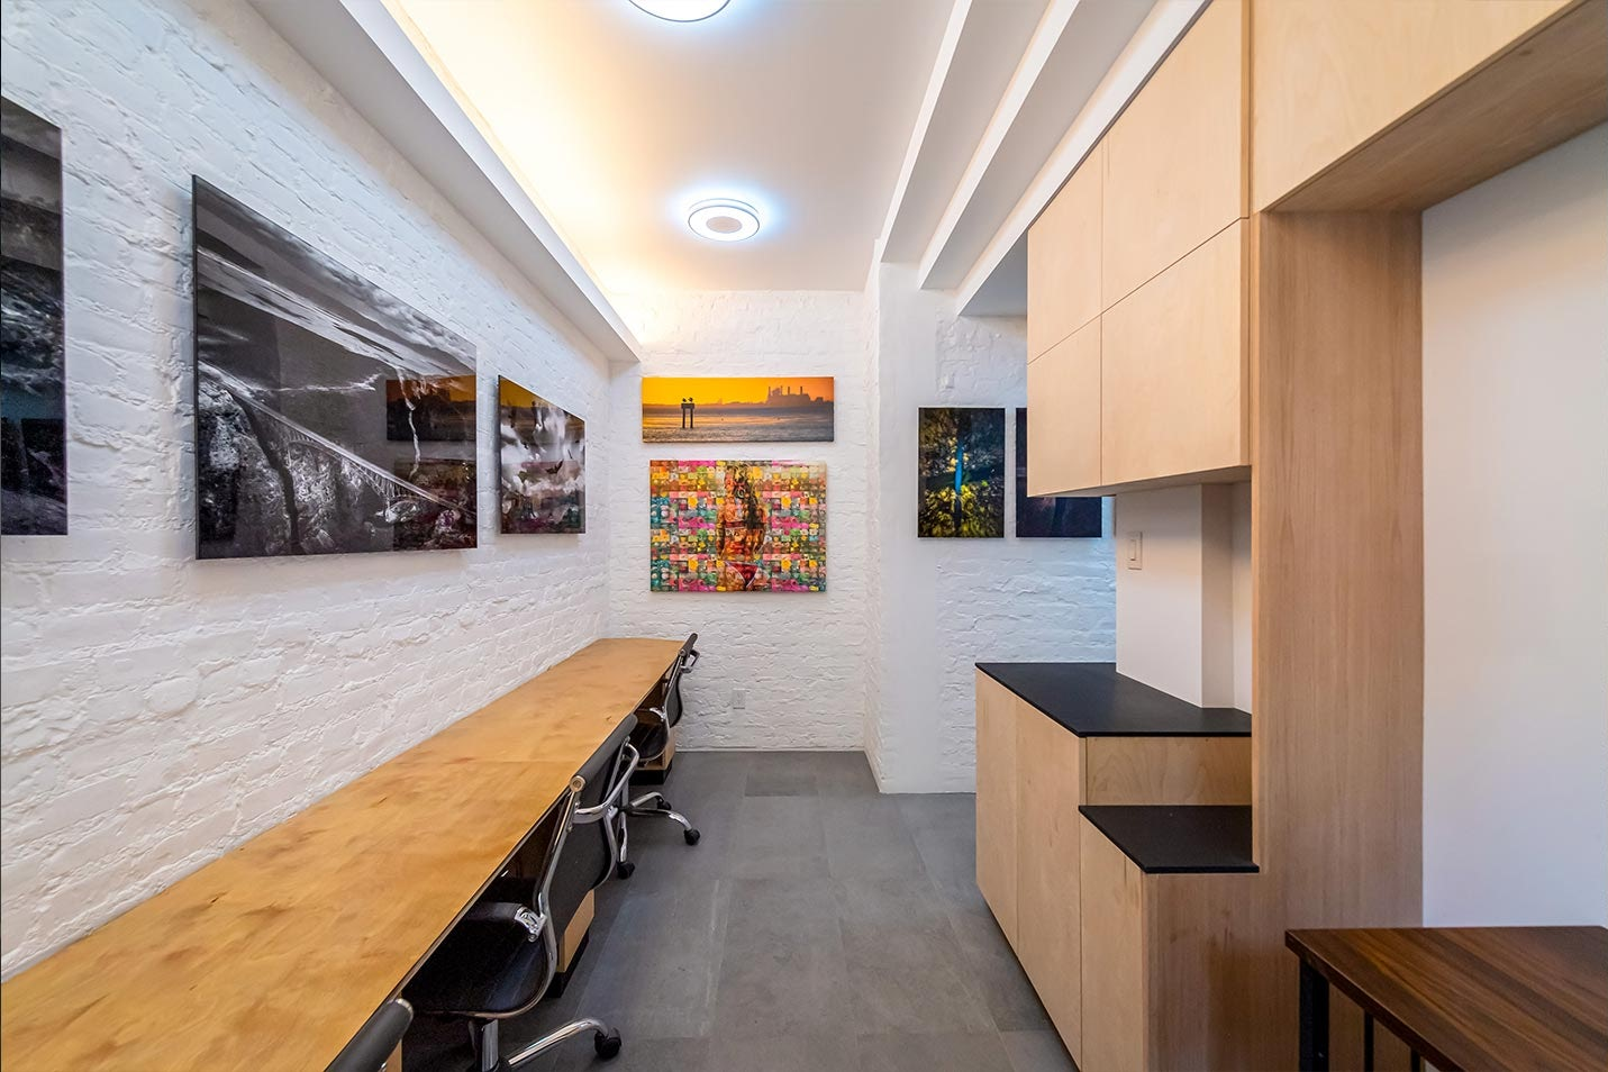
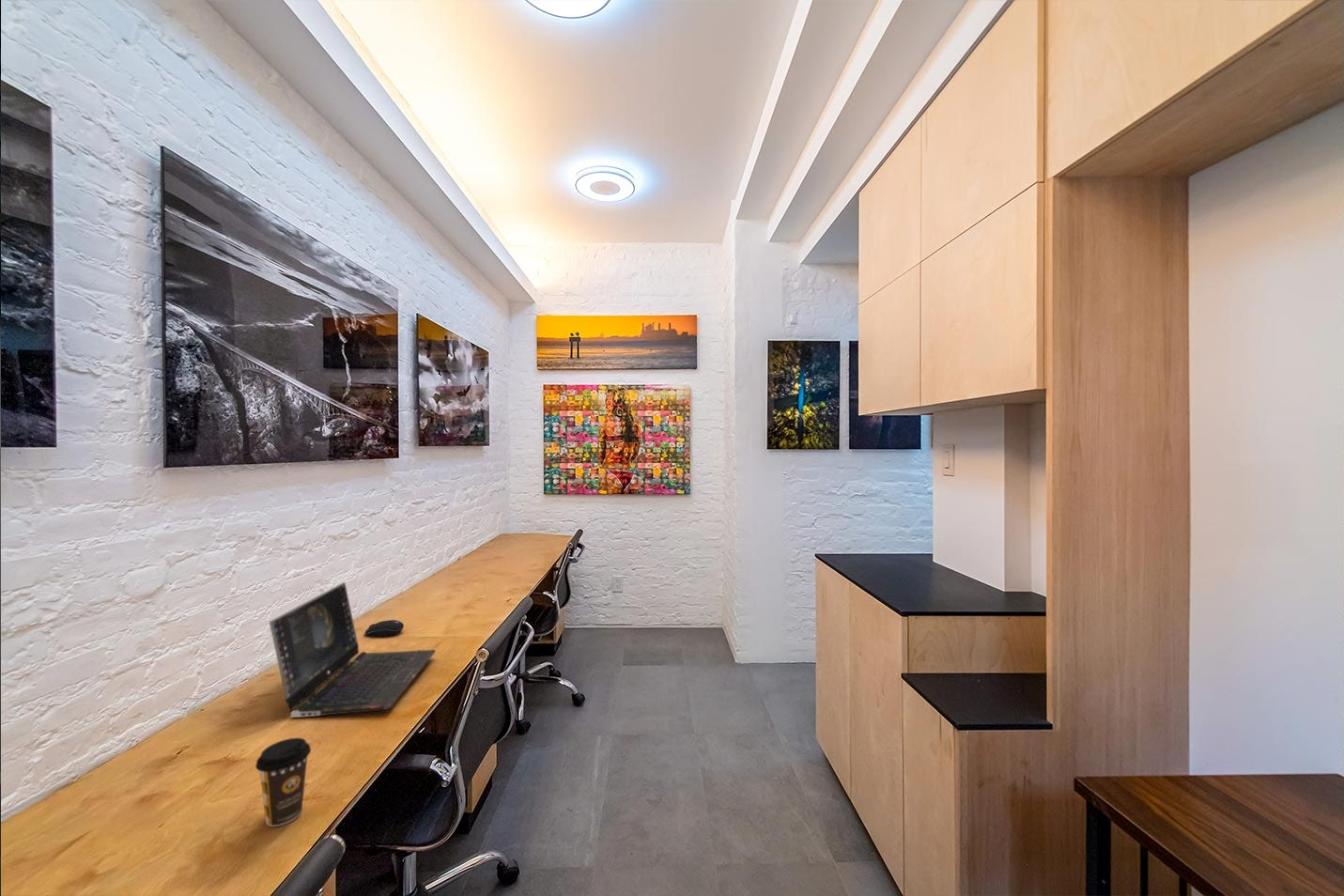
+ laptop computer (357, 641)
+ coffee cup (284, 781)
+ computer mouse (384, 626)
